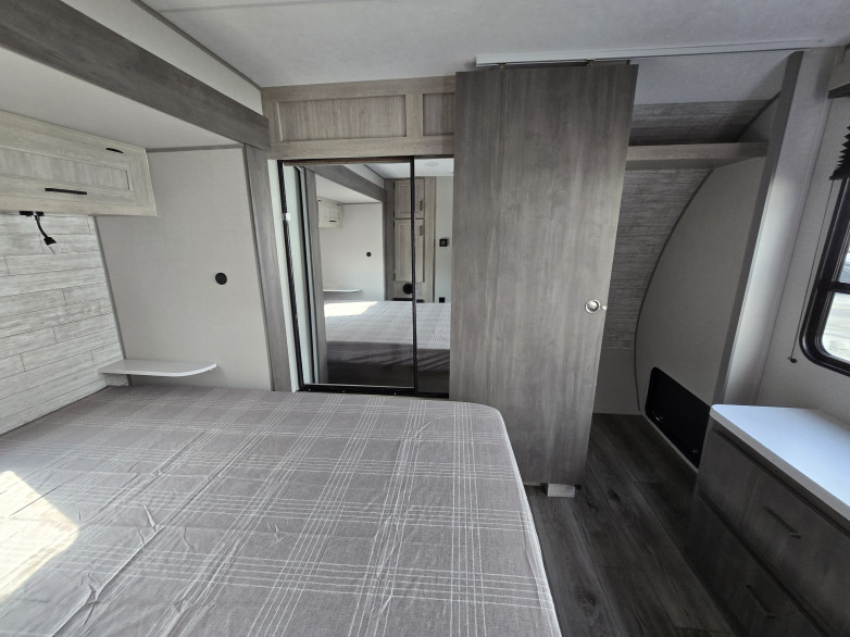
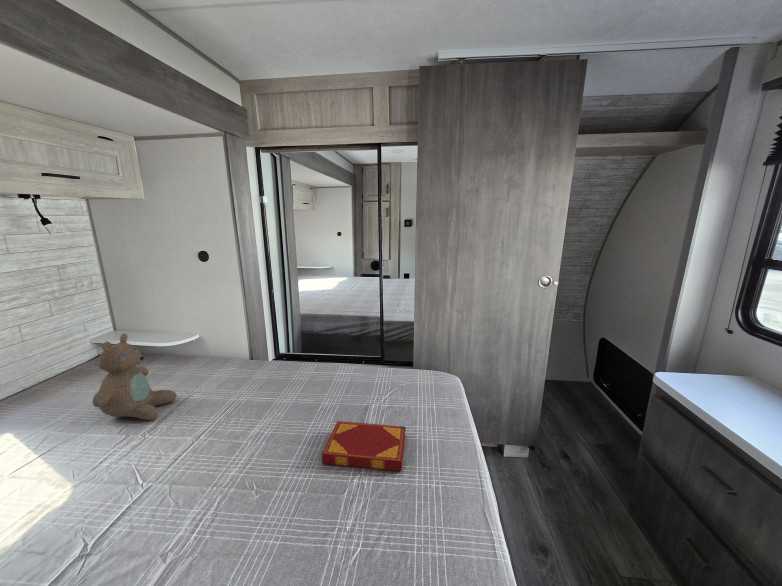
+ hardback book (366, 444)
+ teddy bear (134, 375)
